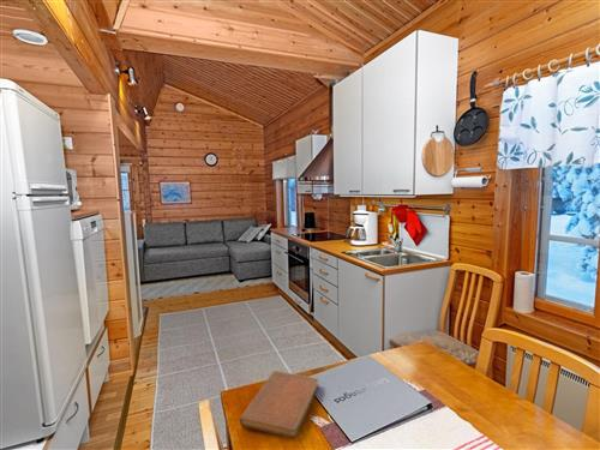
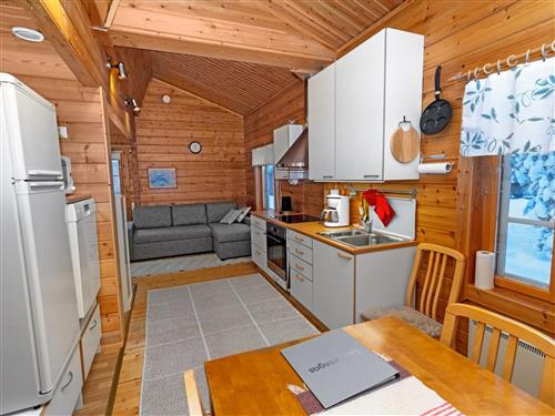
- notebook (282, 400)
